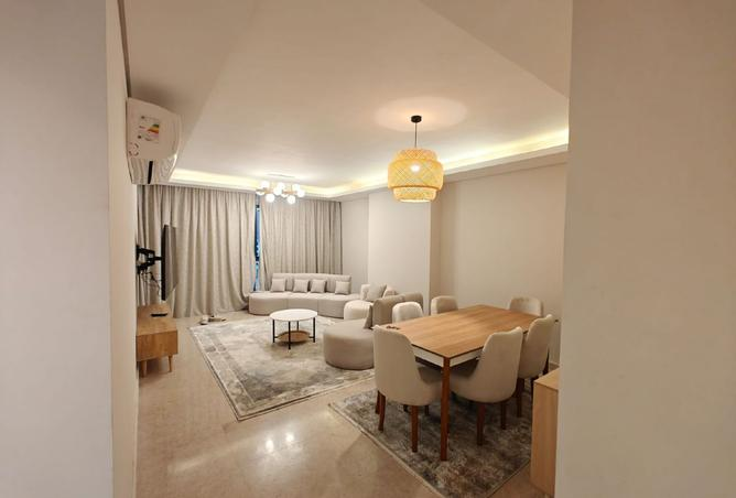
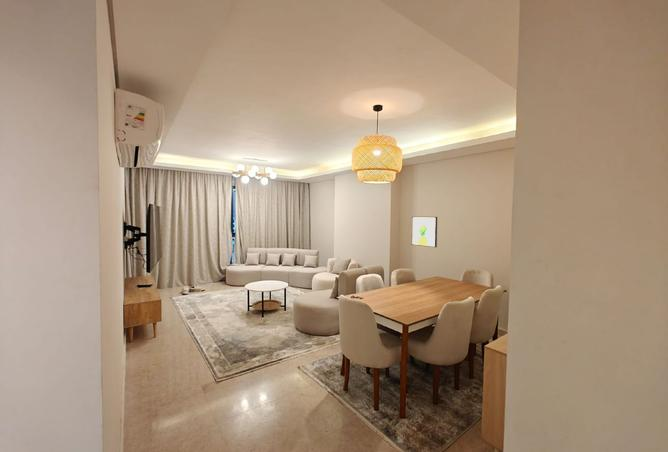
+ wall art (423, 231)
